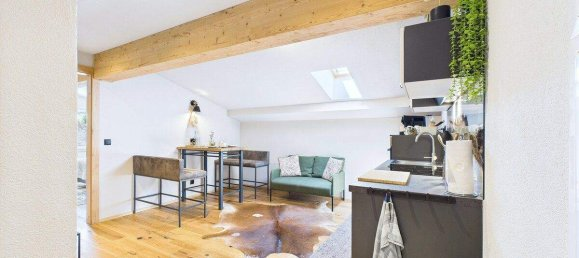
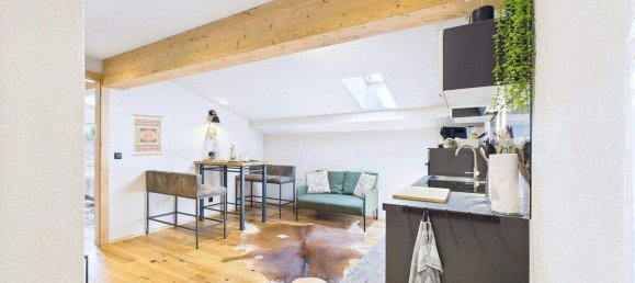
+ wall art (148, 135)
